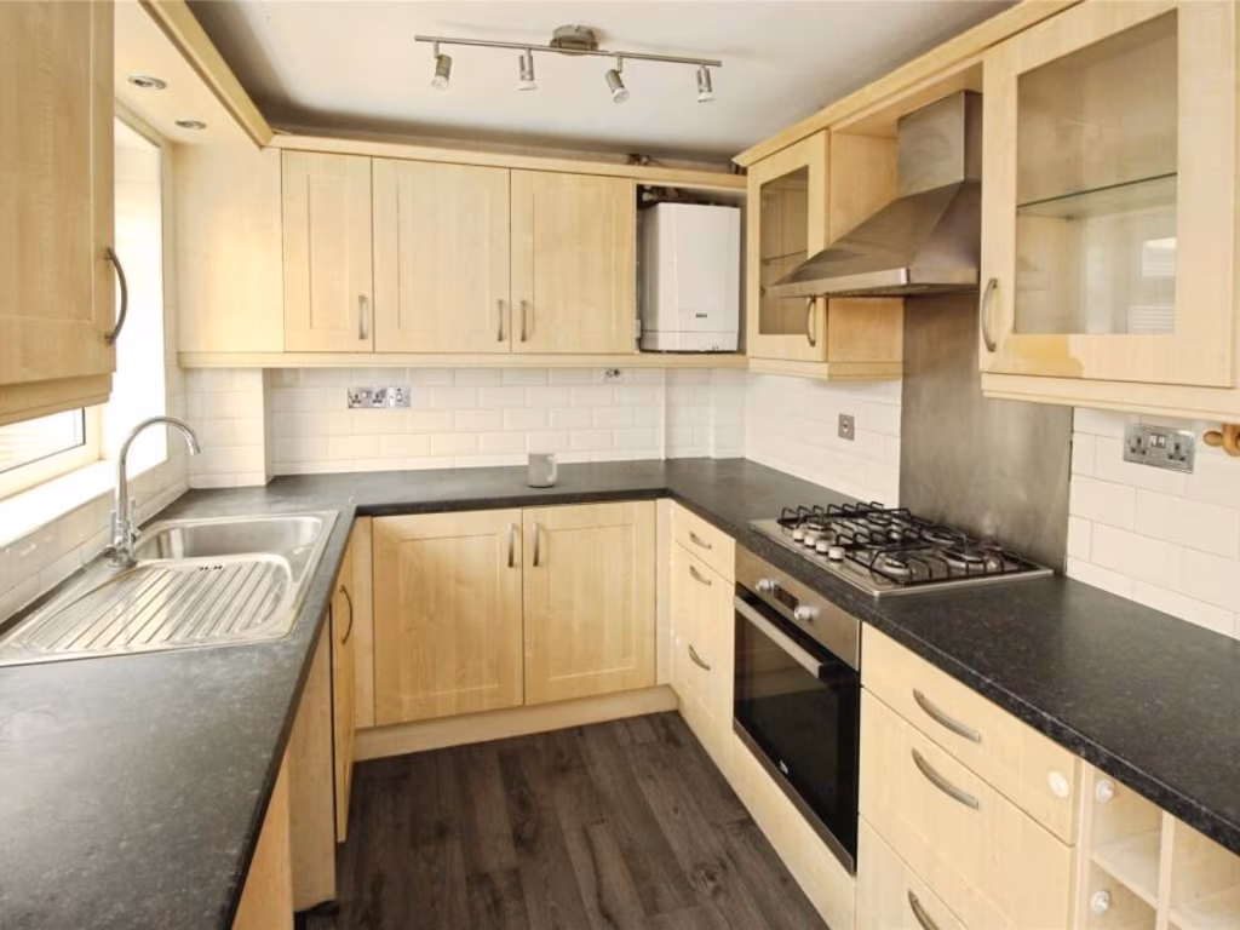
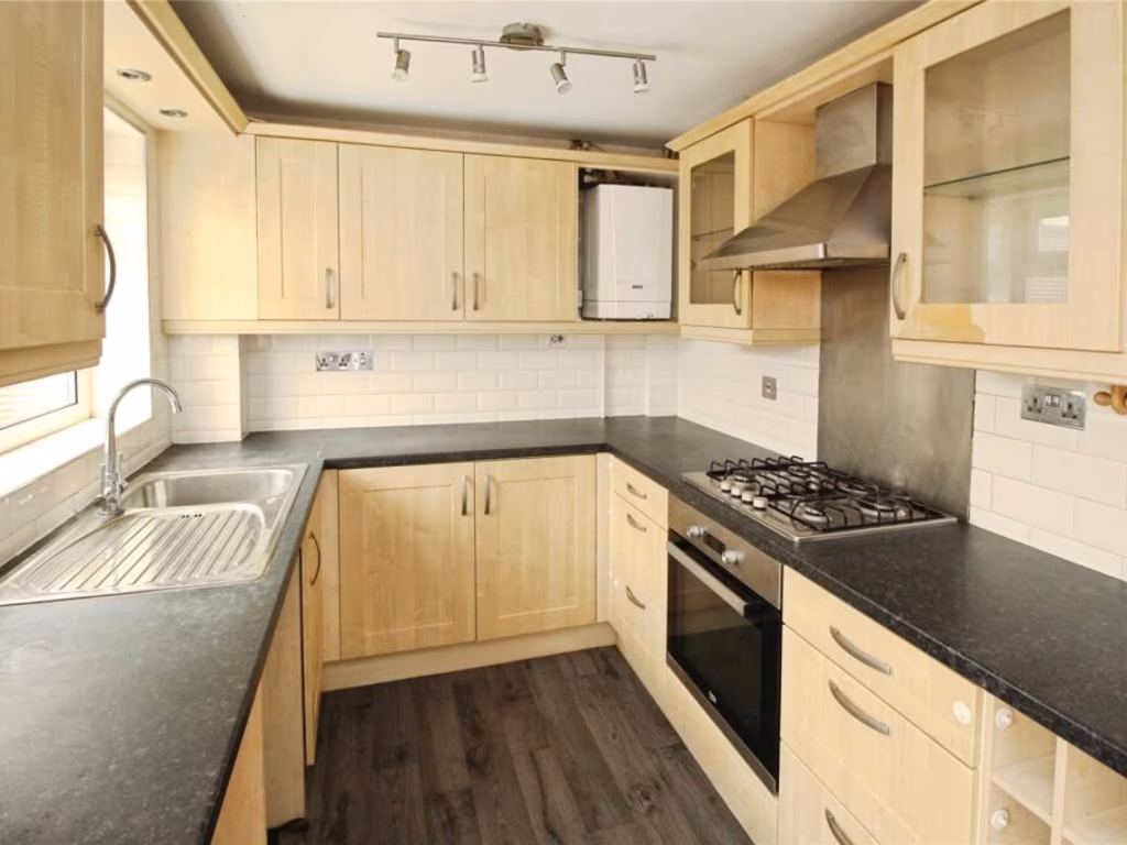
- mug (544, 469)
